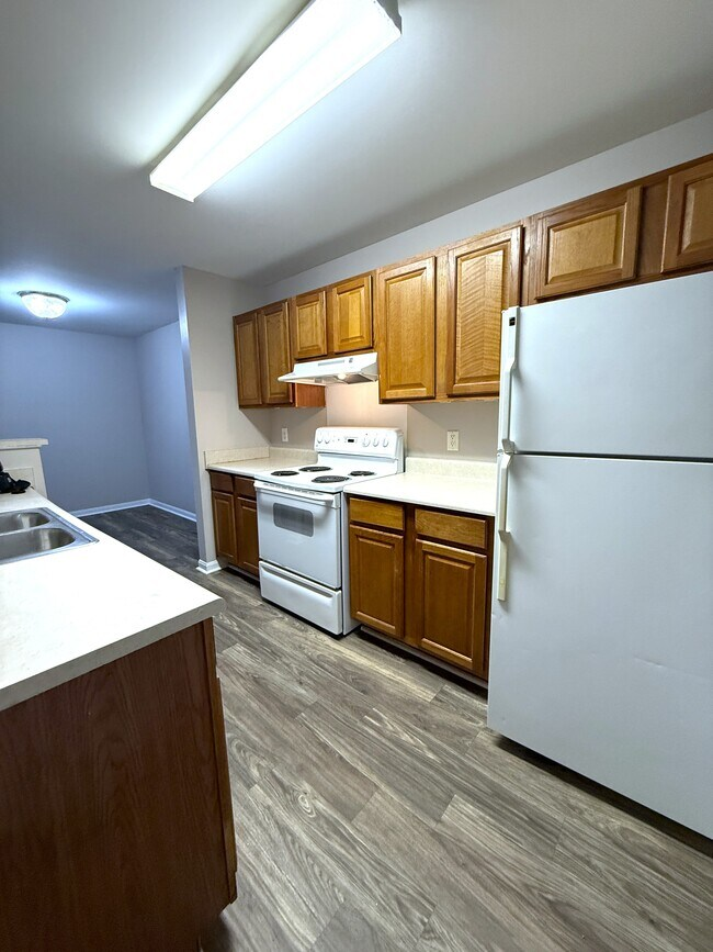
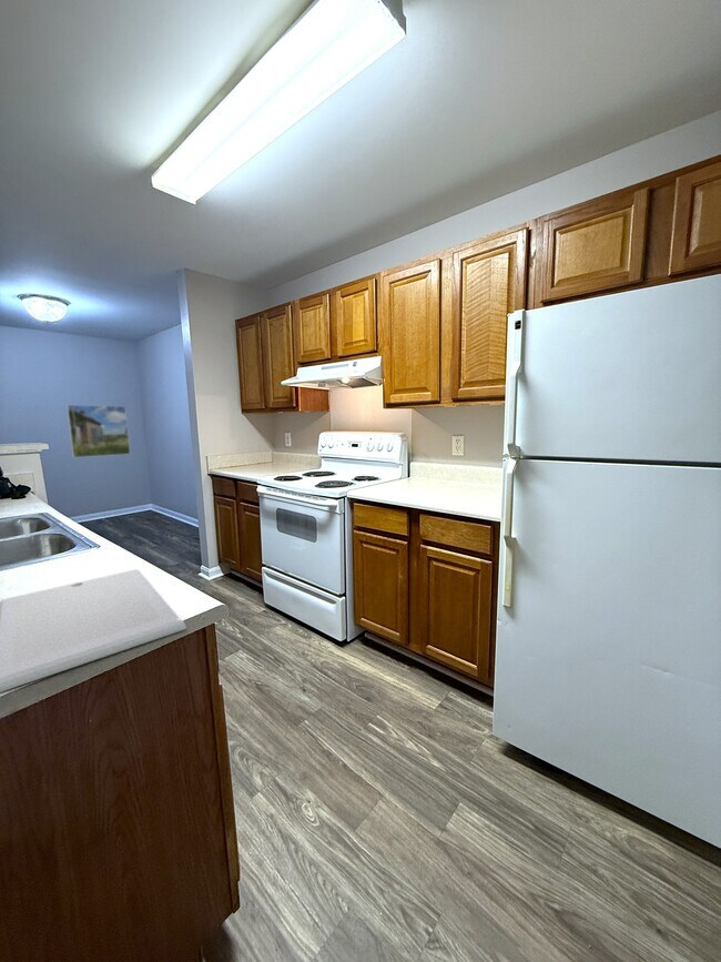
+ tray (85, 612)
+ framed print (100, 431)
